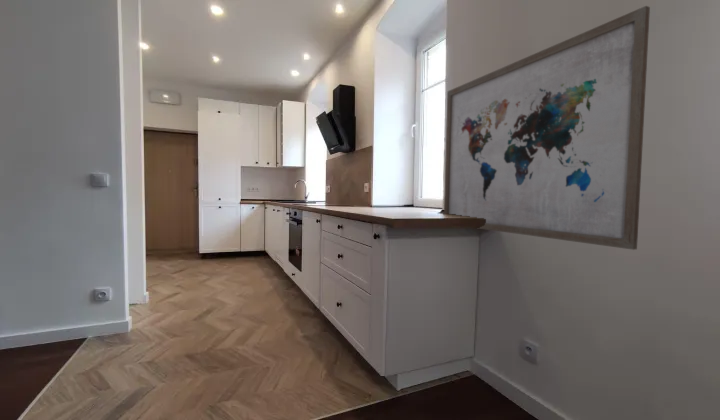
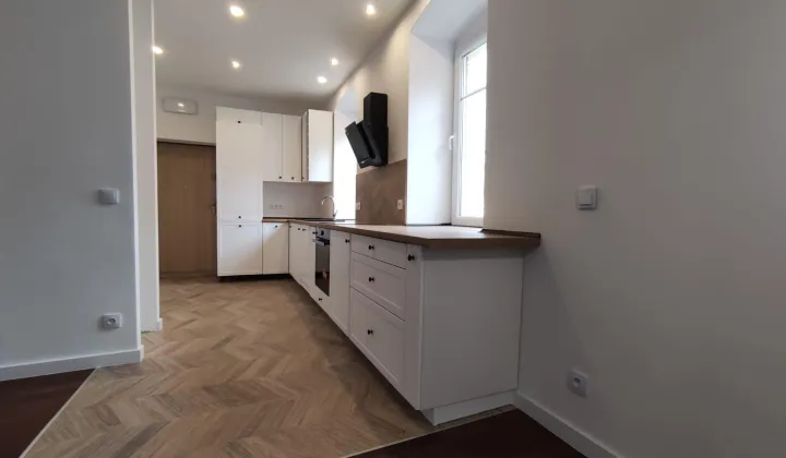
- wall art (515, 148)
